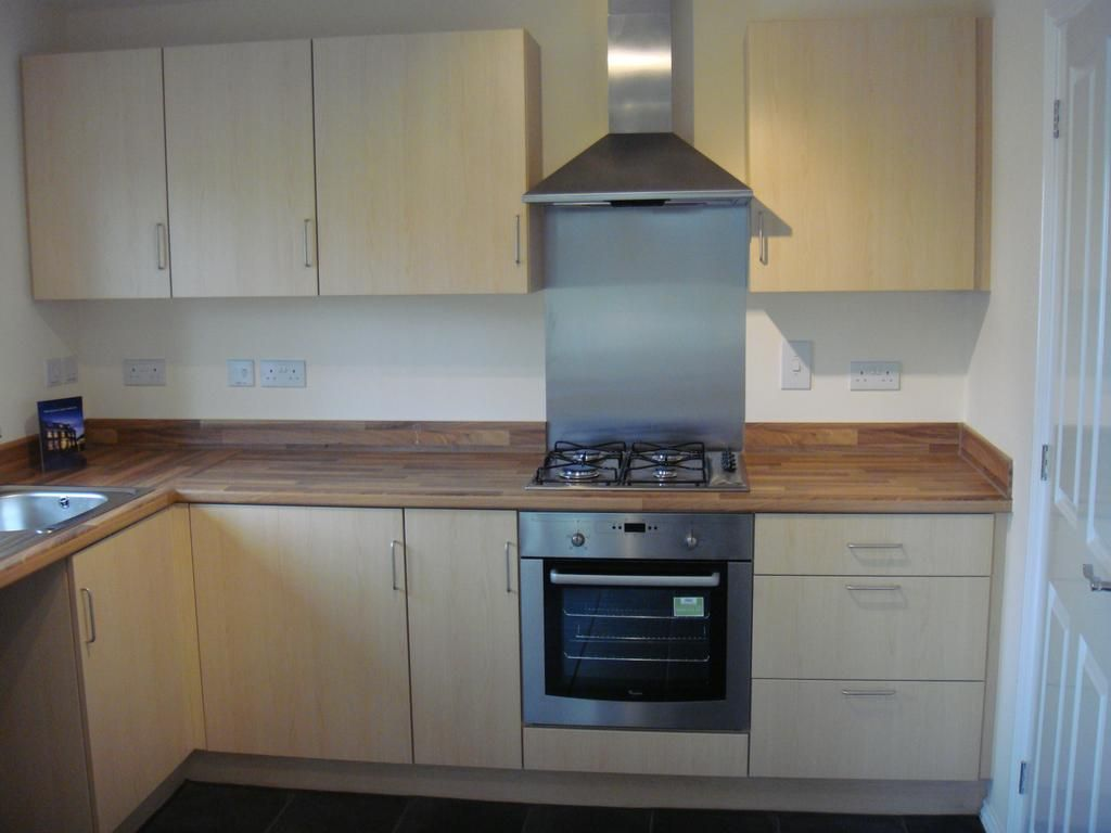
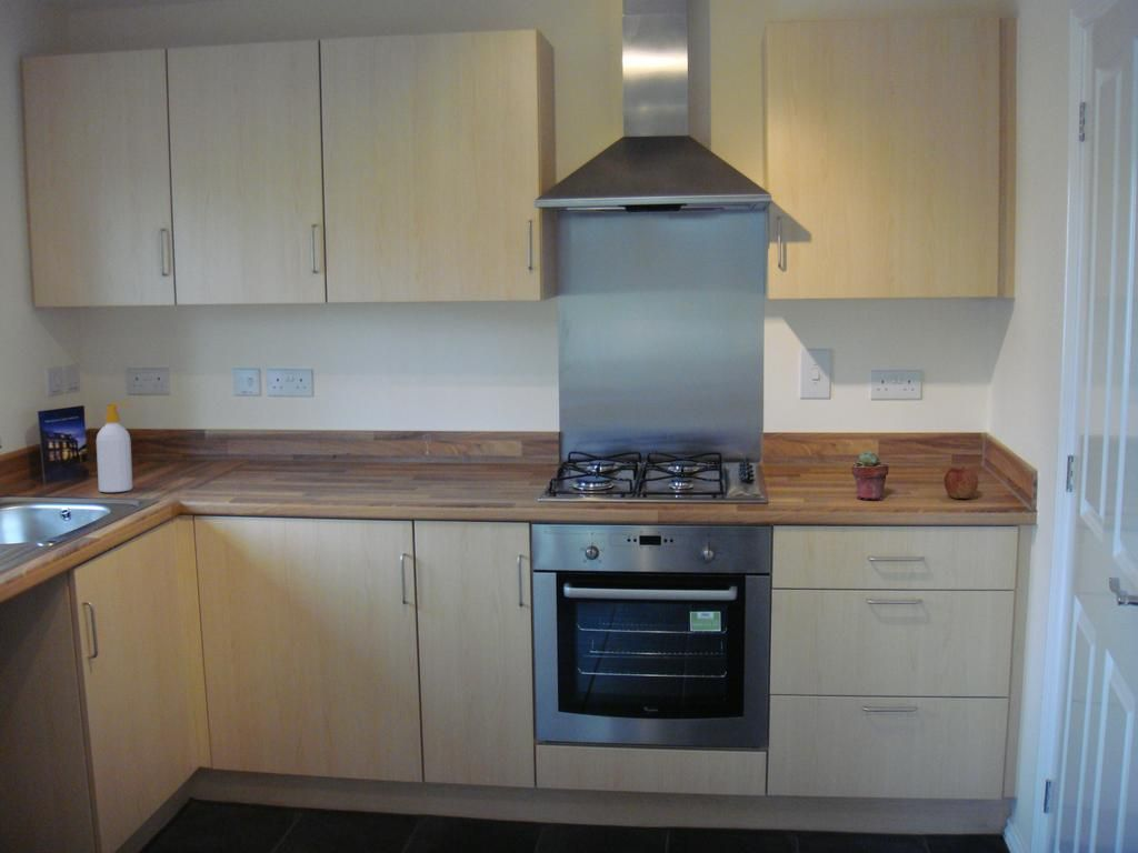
+ apple (960, 482)
+ potted succulent (869, 474)
+ soap bottle (114, 446)
